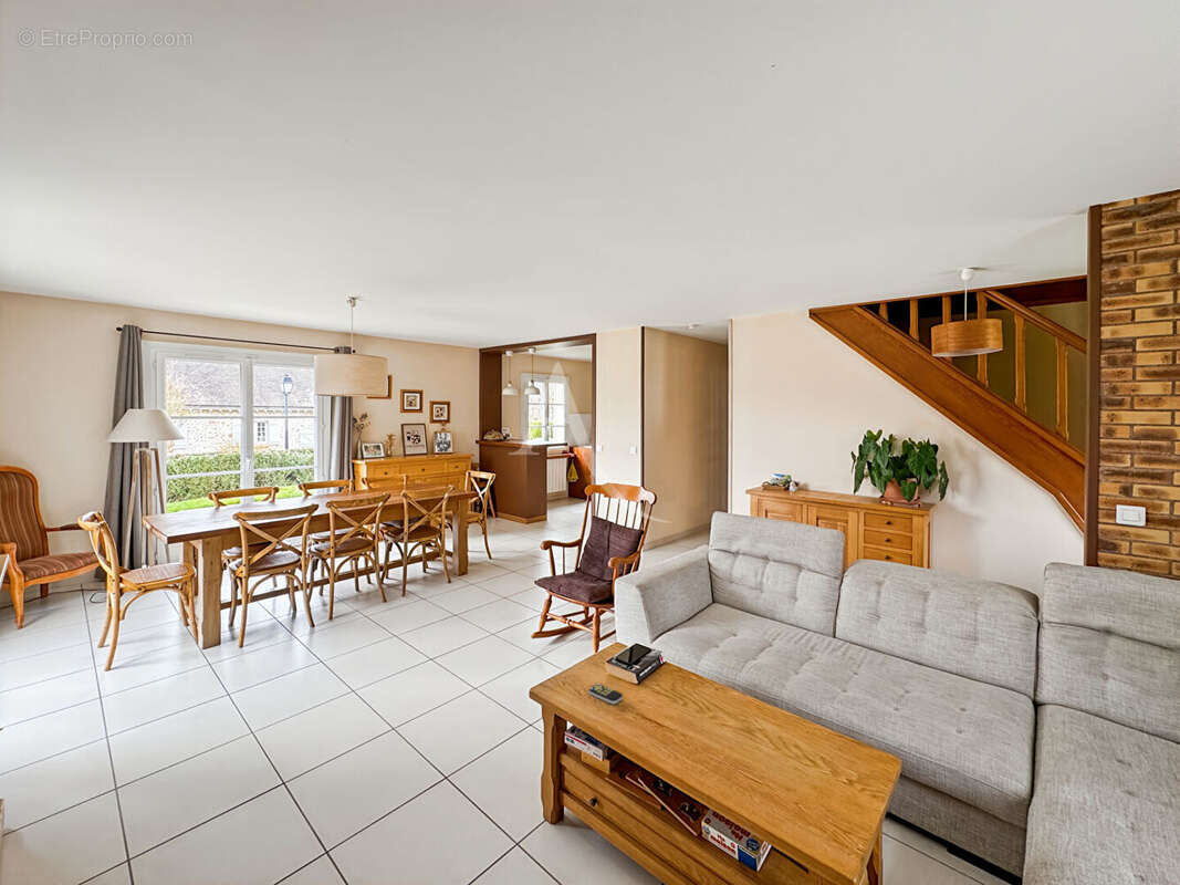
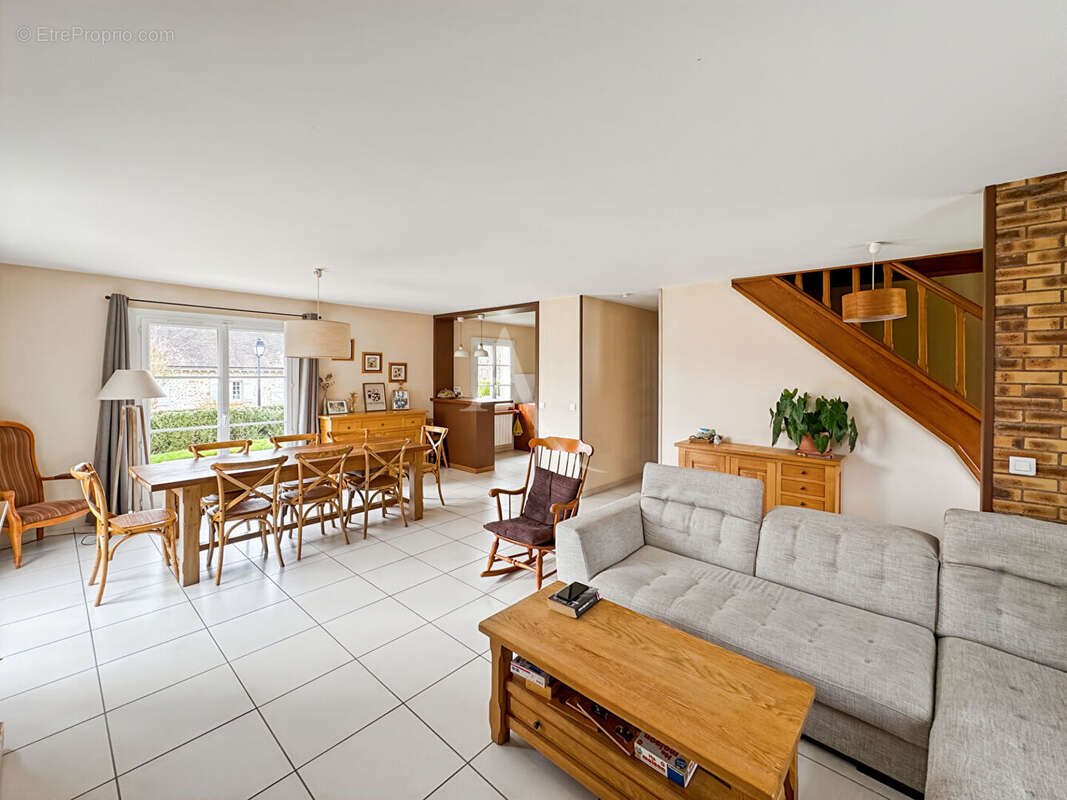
- remote control (605, 693)
